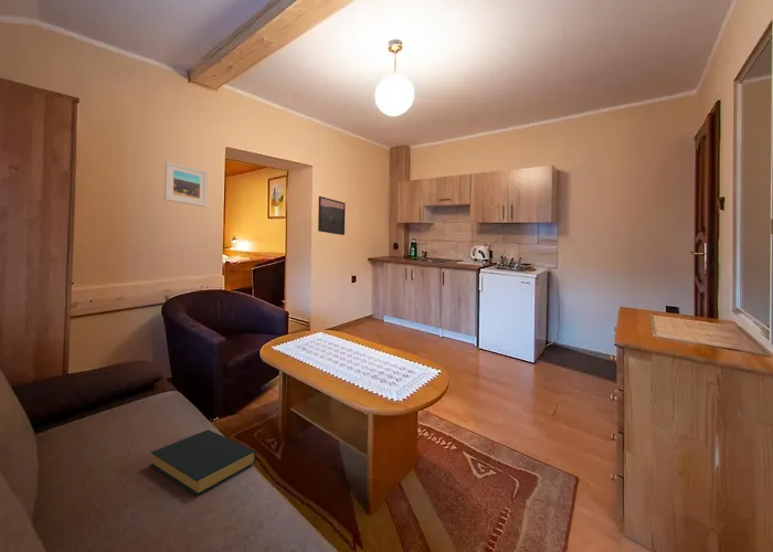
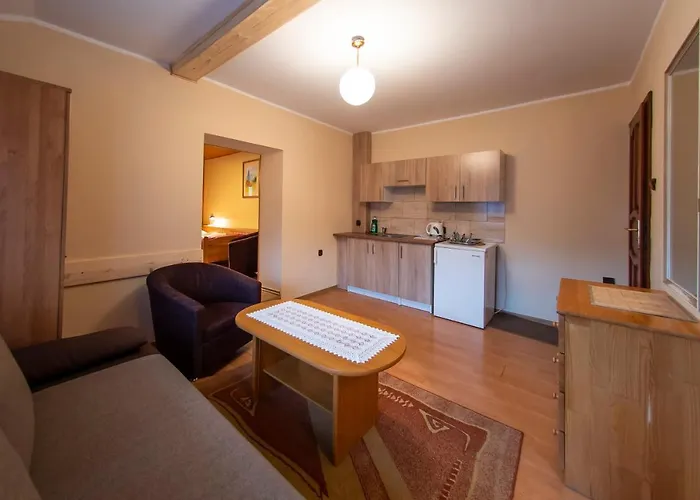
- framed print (331, 216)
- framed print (187, 184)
- hardback book (203, 457)
